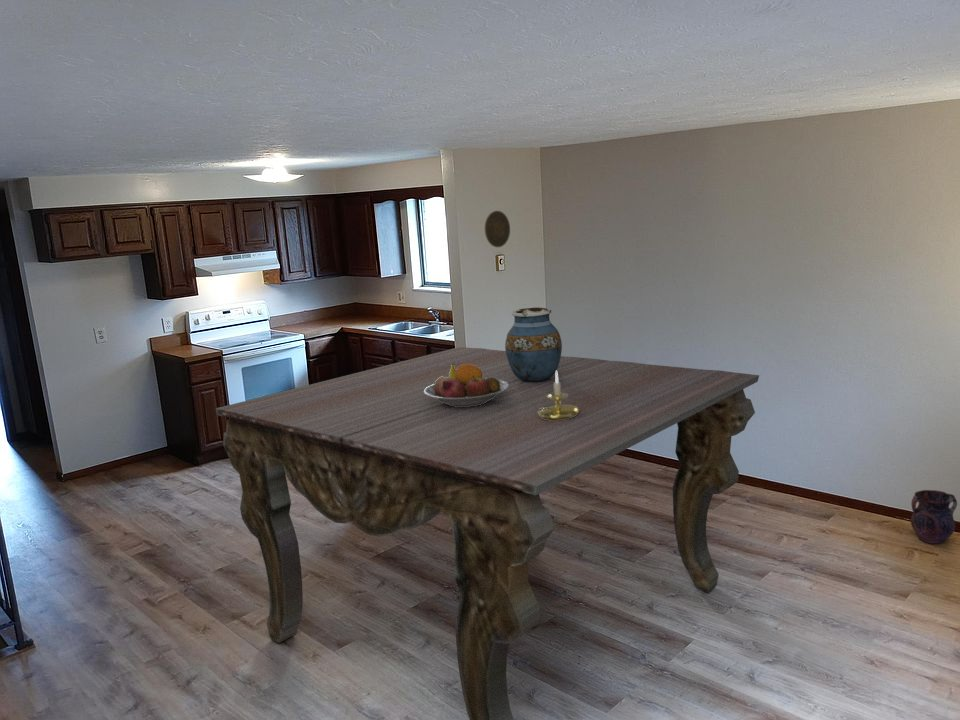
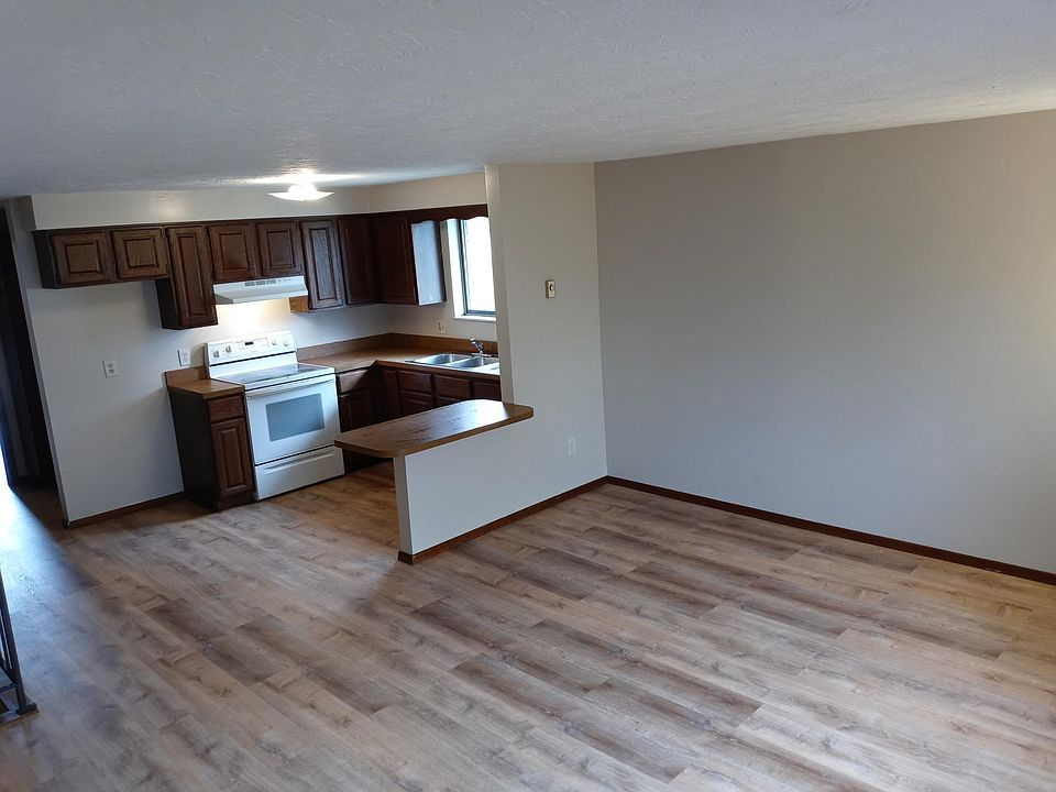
- vase (533, 344)
- vase (933, 517)
- candle holder (555, 393)
- fruit bowl (466, 384)
- decorative plate (498, 229)
- dining table (492, 504)
